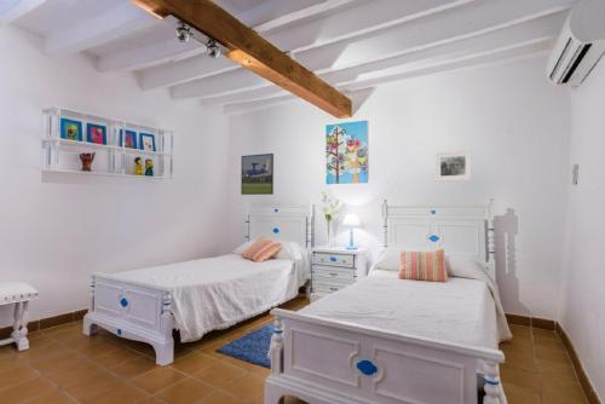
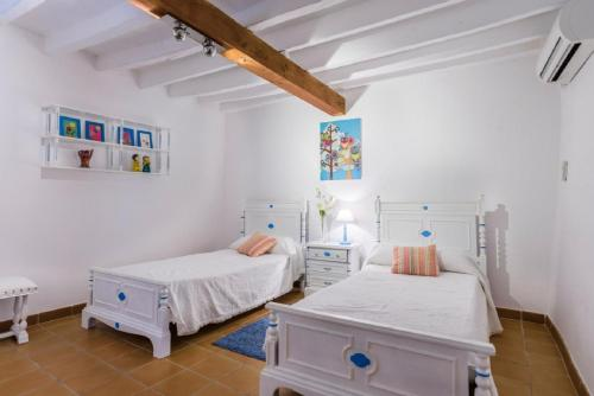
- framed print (257, 174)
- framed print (453, 166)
